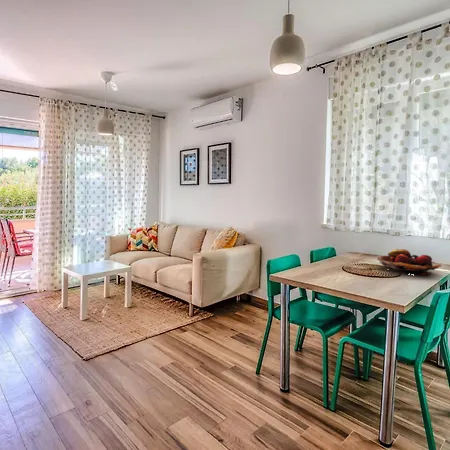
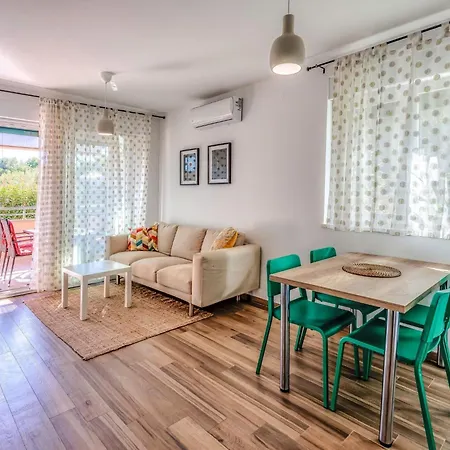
- fruit basket (405, 260)
